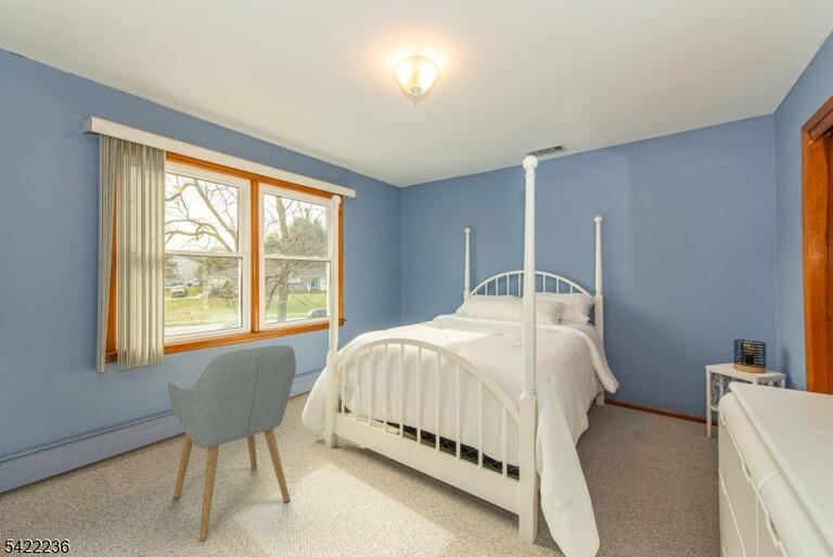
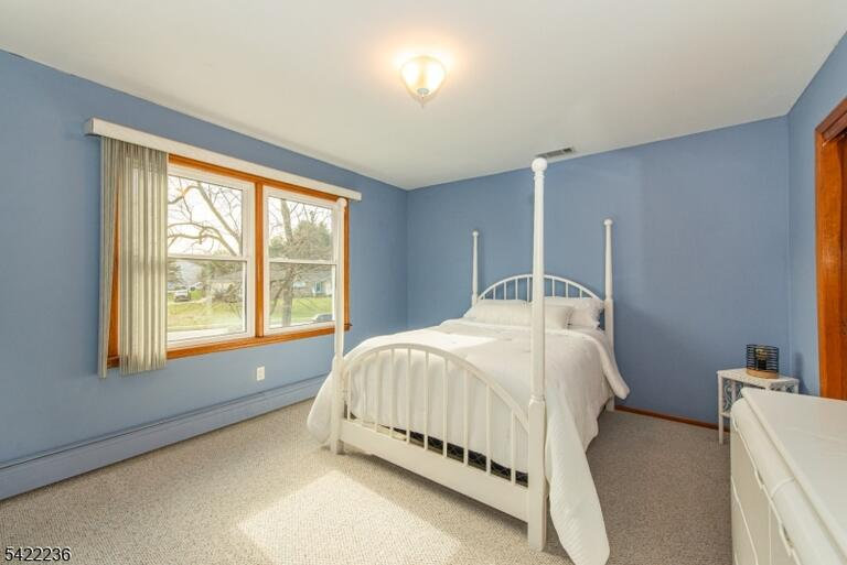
- chair (234, 421)
